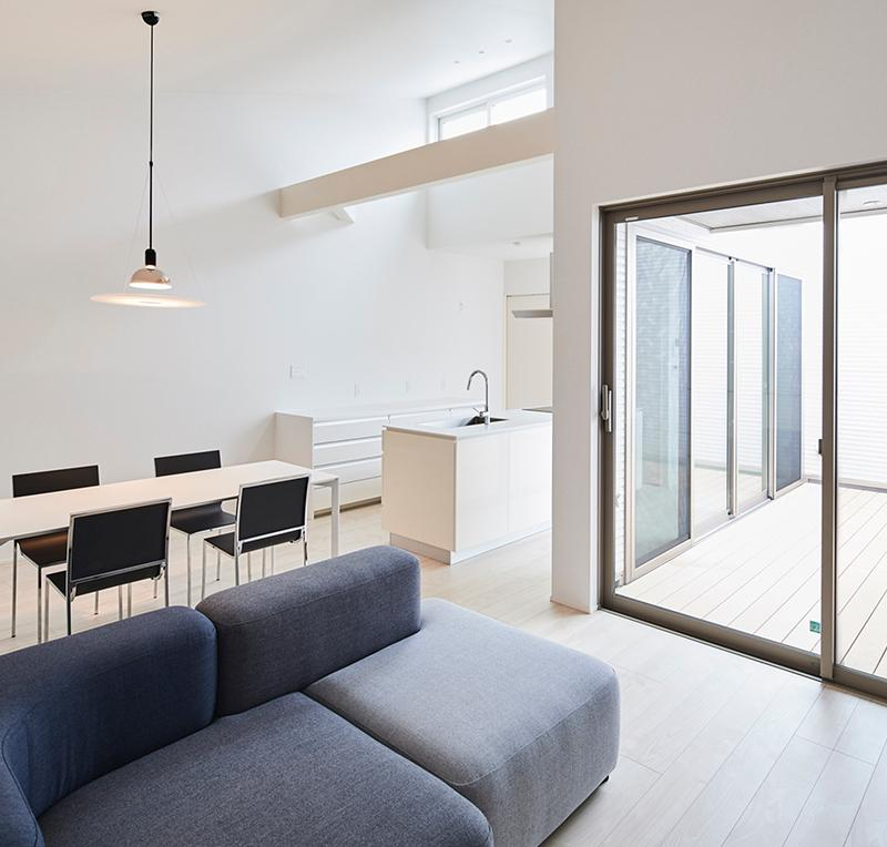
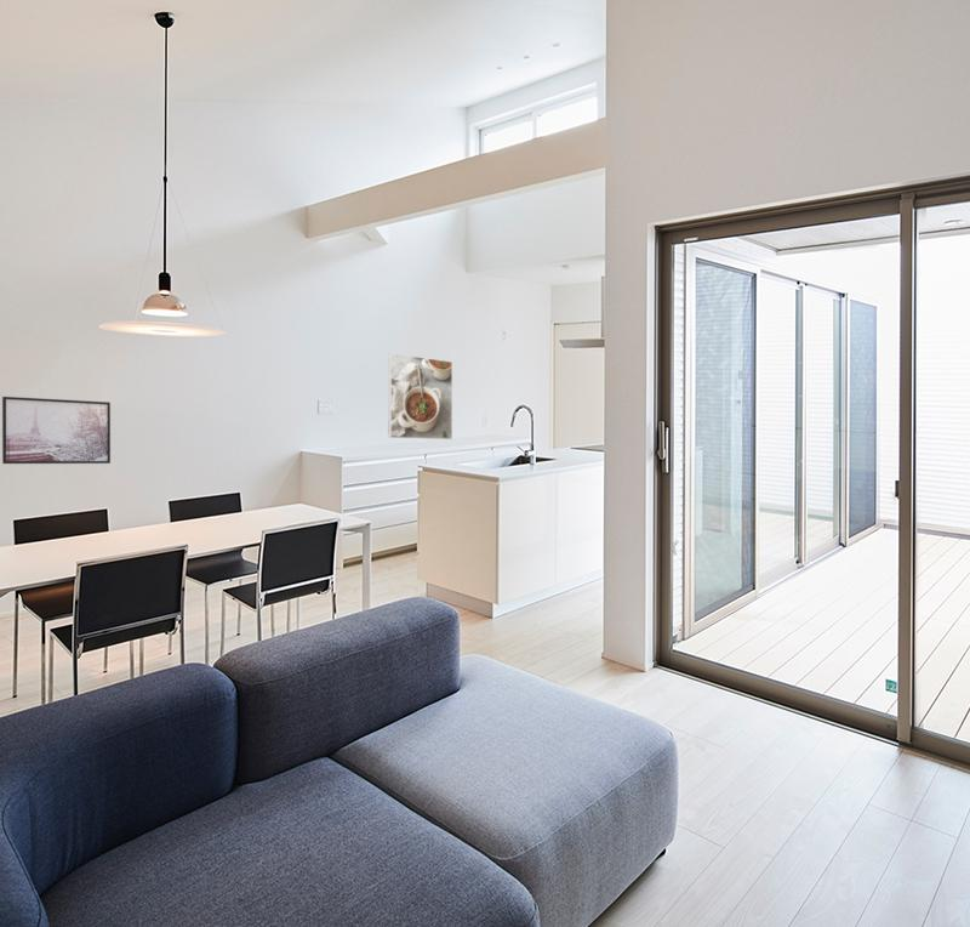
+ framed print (58, 431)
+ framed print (421, 398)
